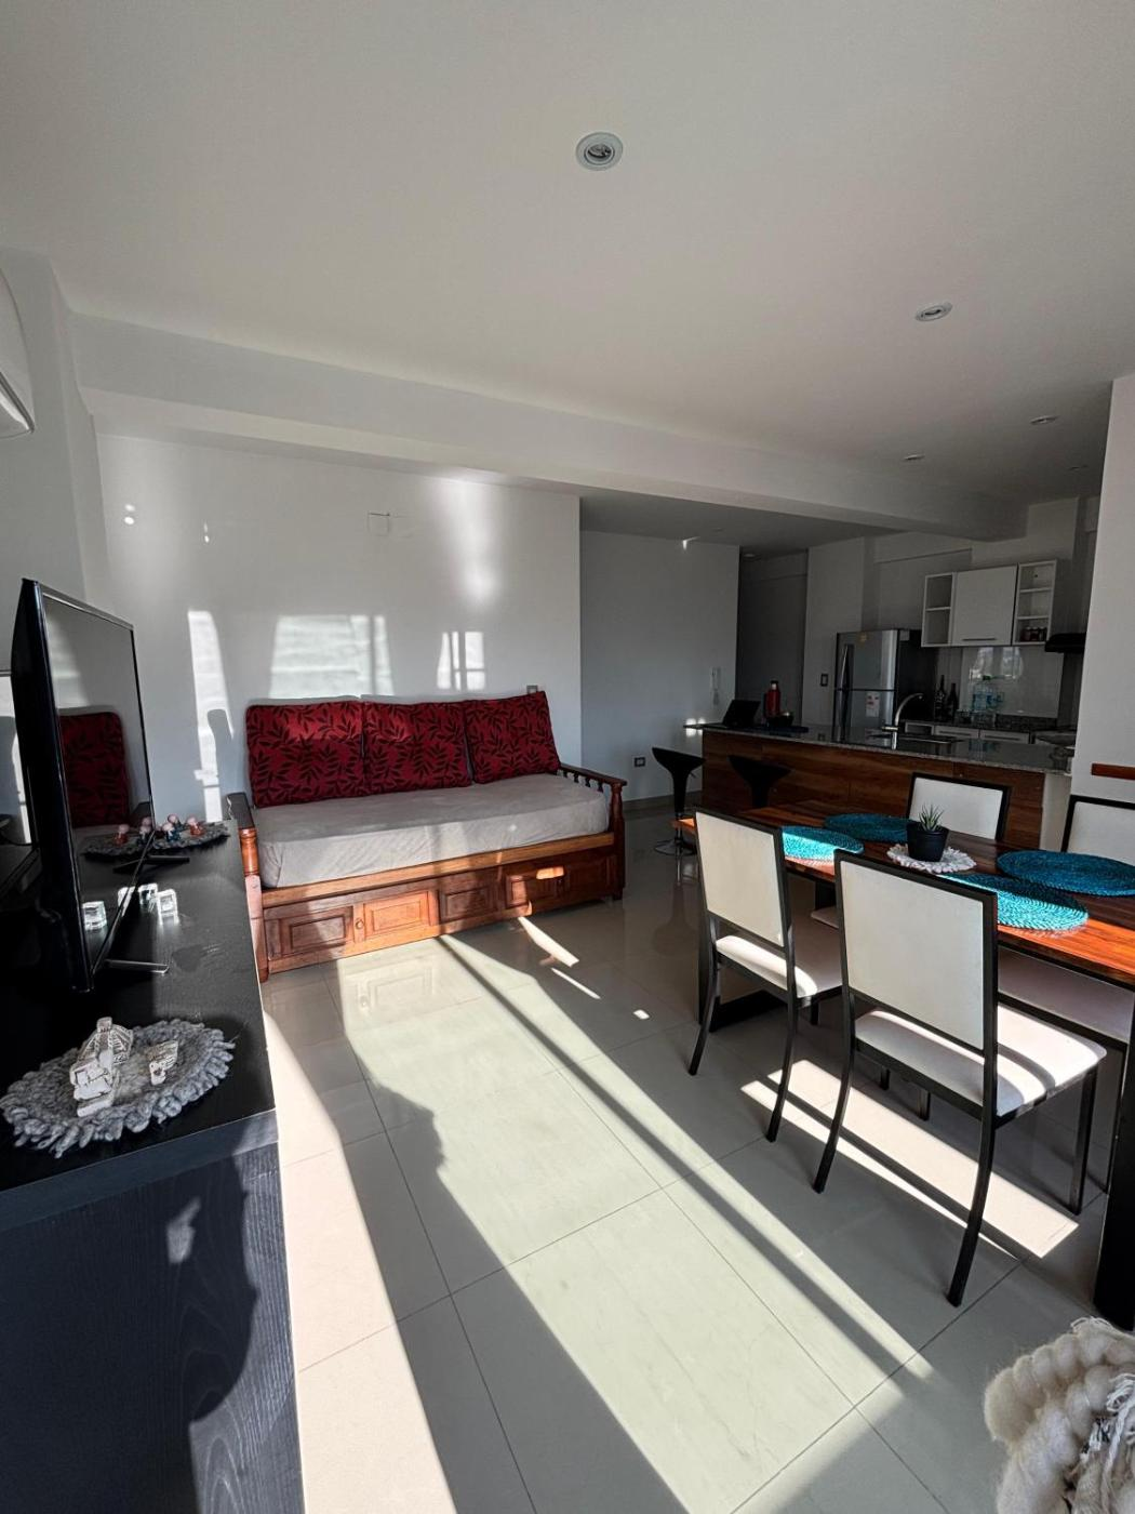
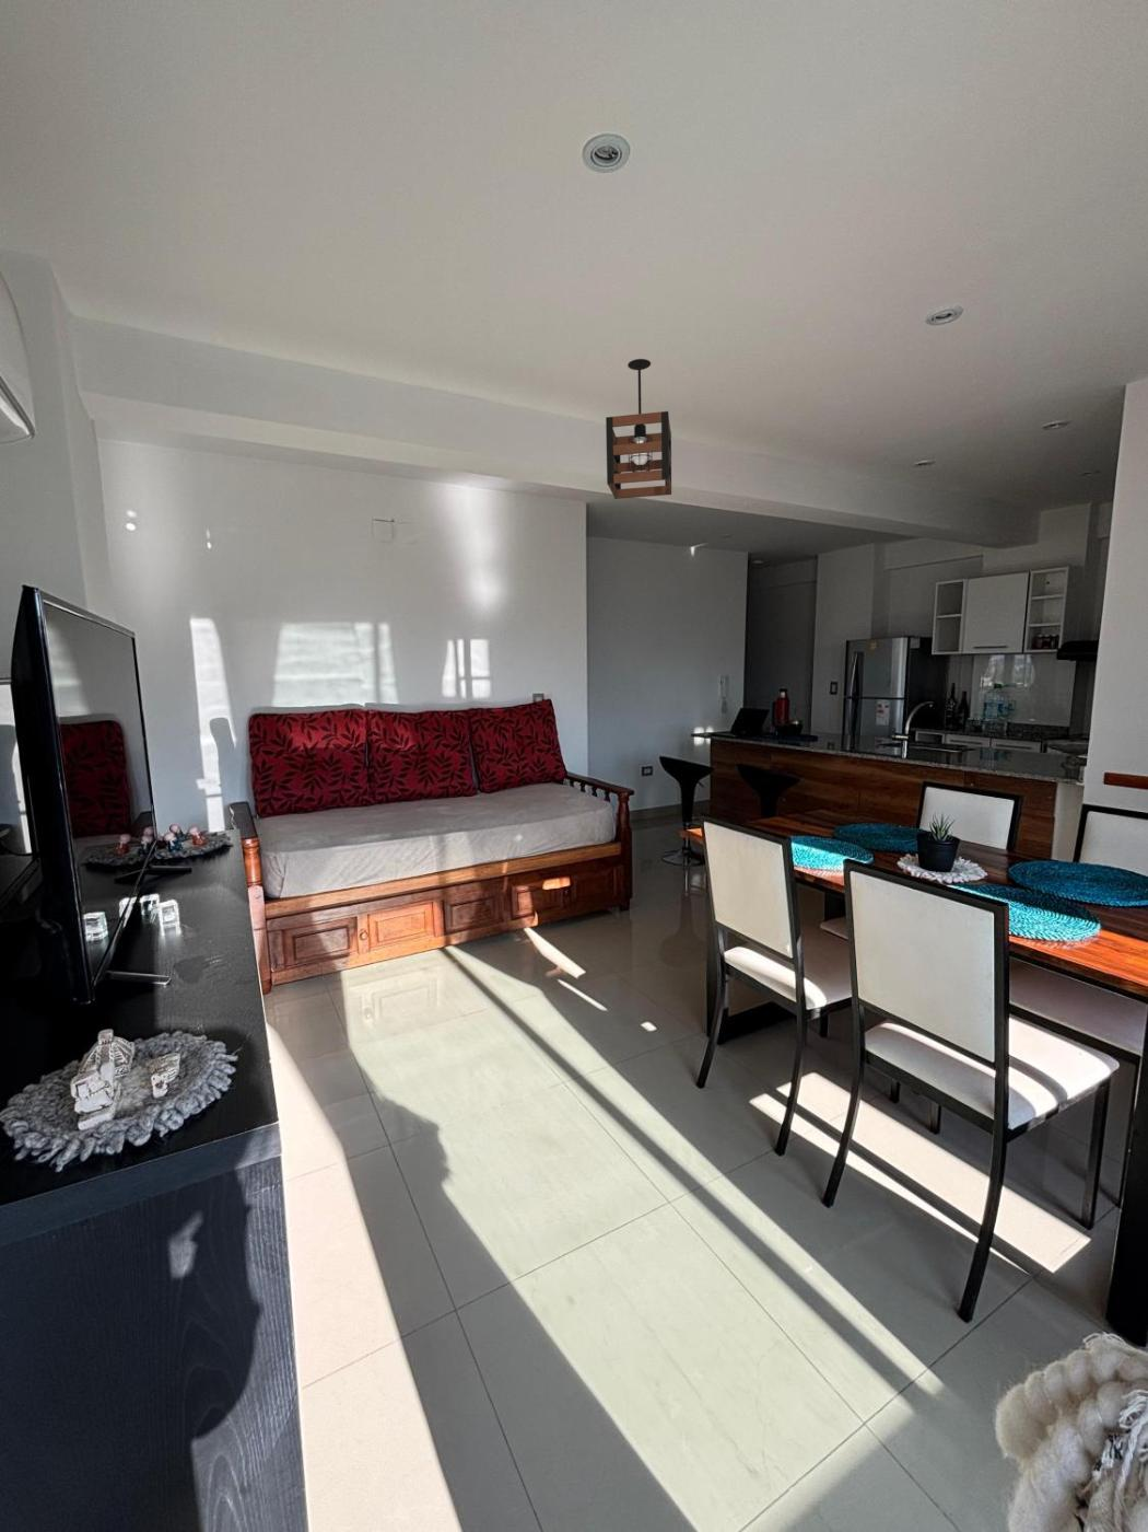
+ pendant light (639, 427)
